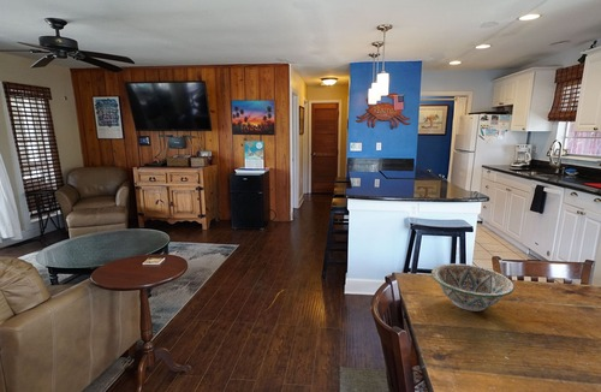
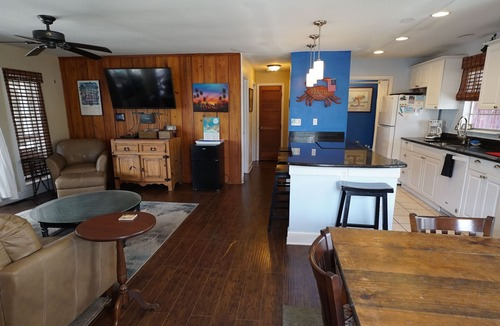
- decorative bowl (469, 290)
